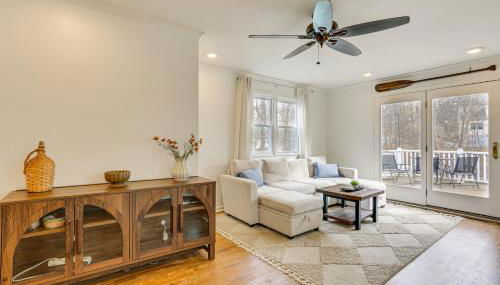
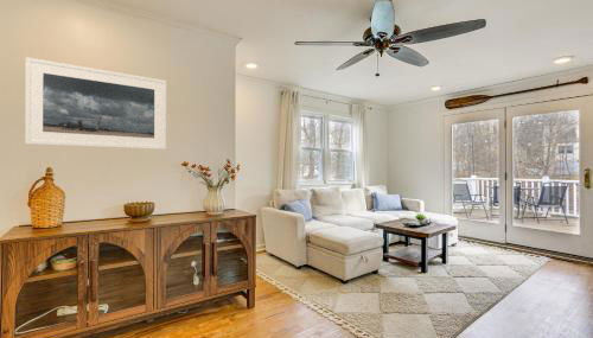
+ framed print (103, 108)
